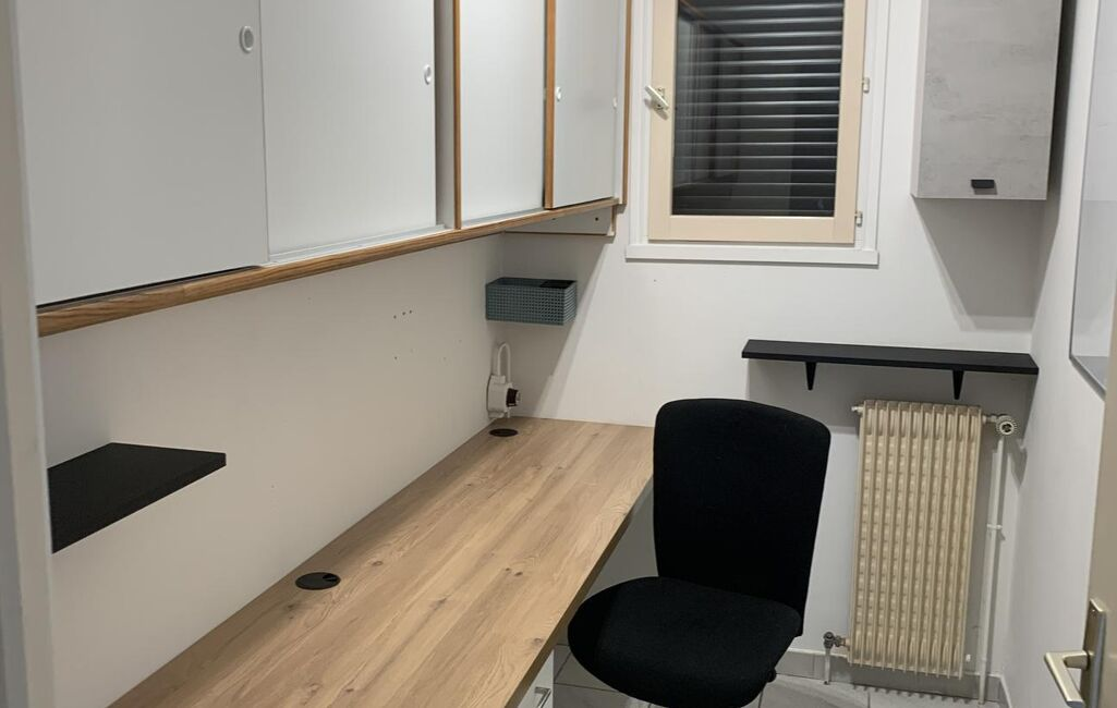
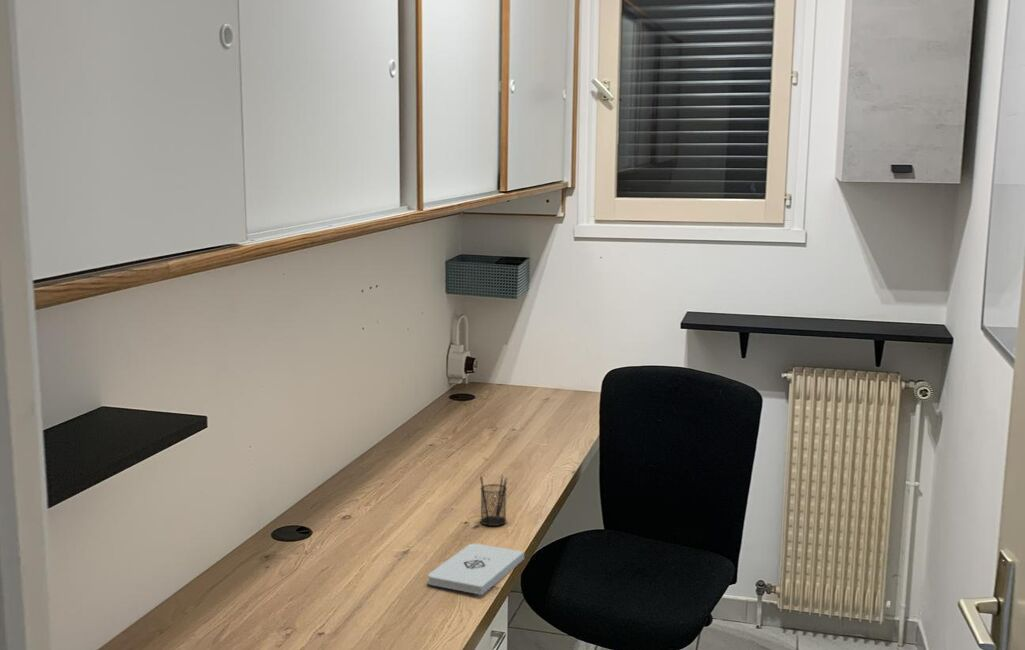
+ pencil holder (493, 499)
+ notepad (476, 567)
